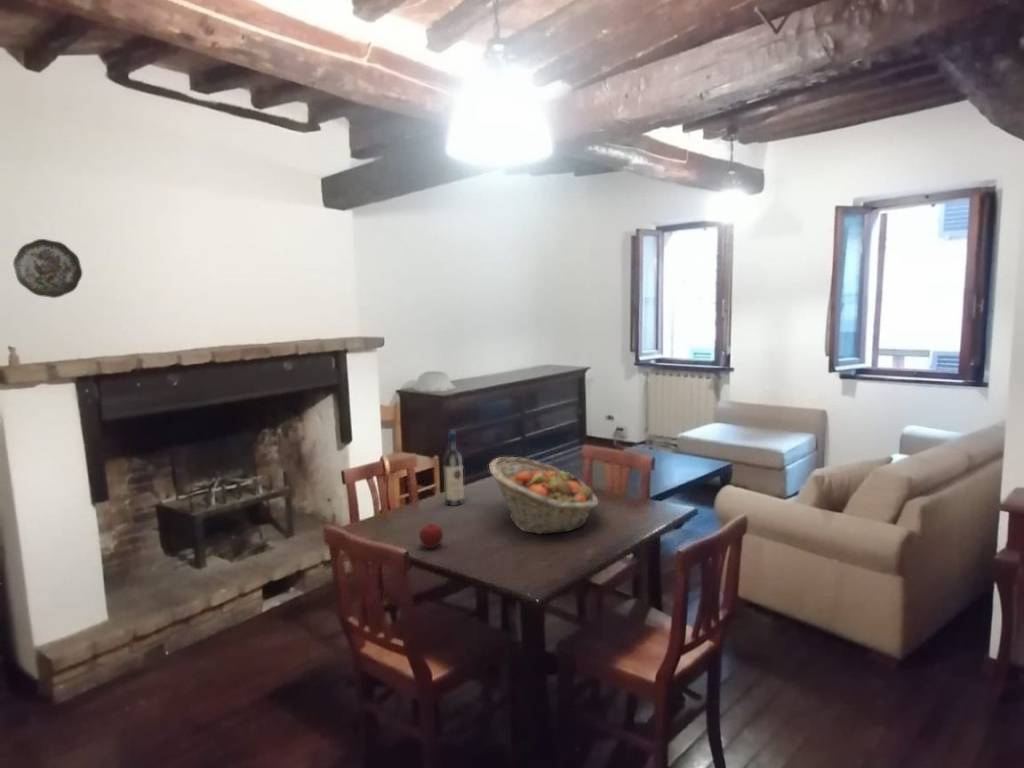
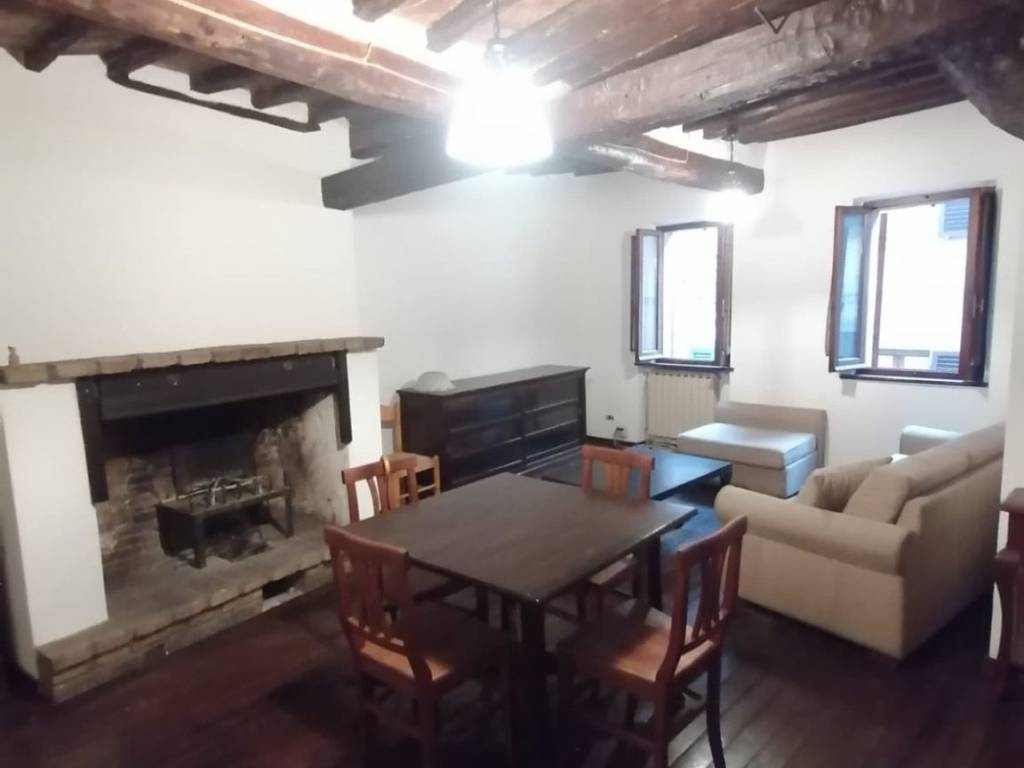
- apple (431, 534)
- wine bottle (453, 467)
- fruit basket (542, 491)
- decorative plate (48, 268)
